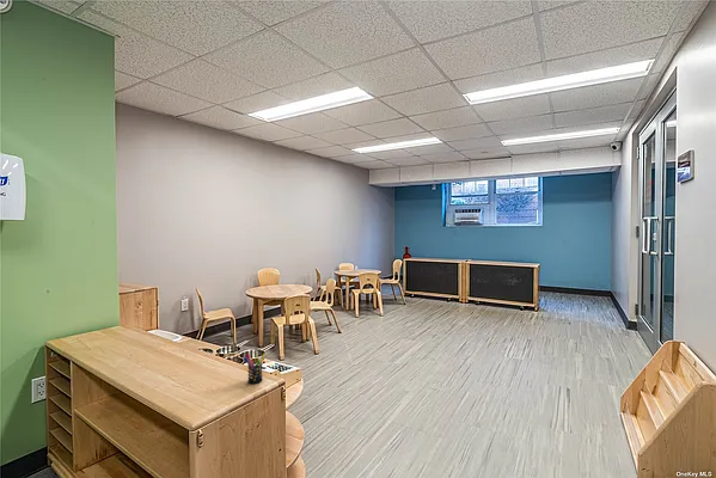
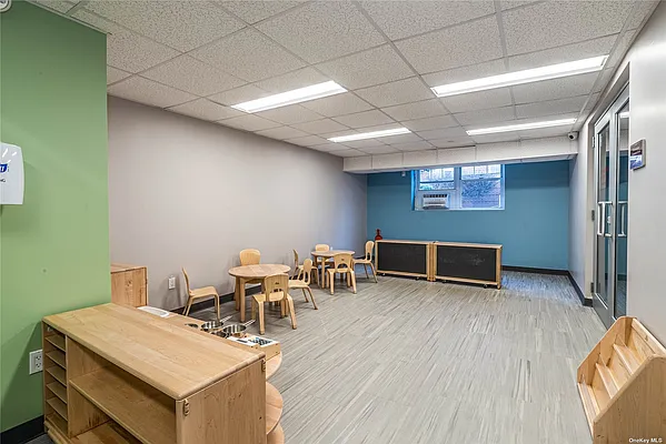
- pen holder (255, 367)
